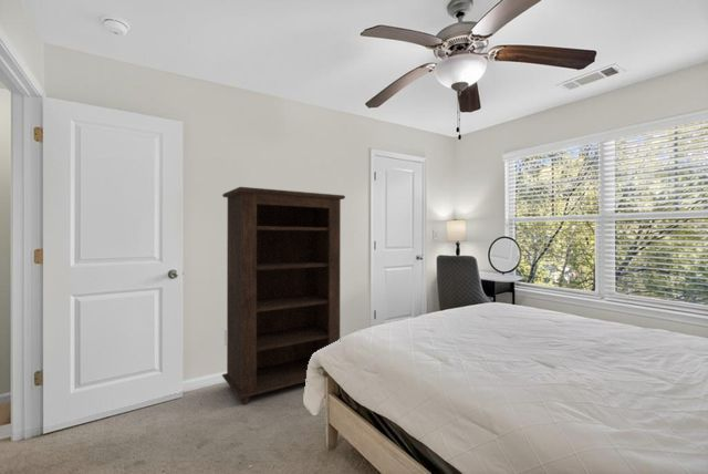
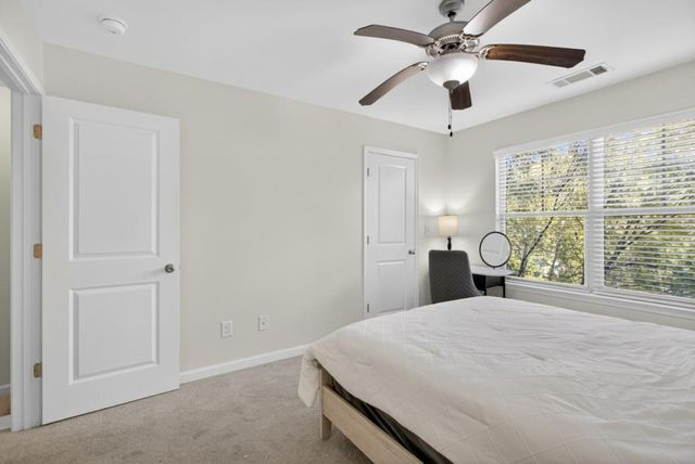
- bookshelf (284, 287)
